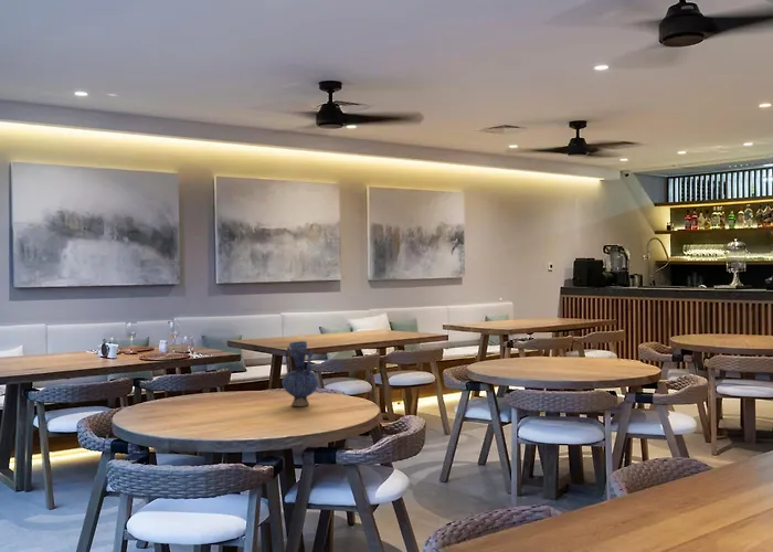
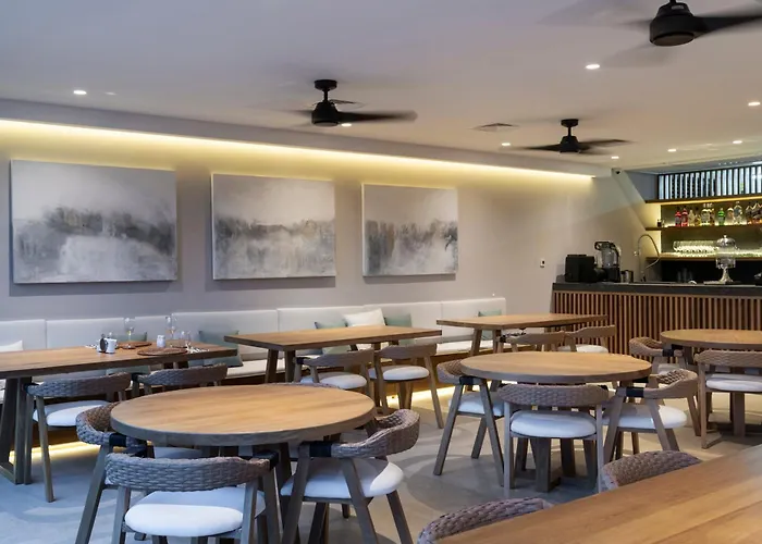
- vase (300, 373)
